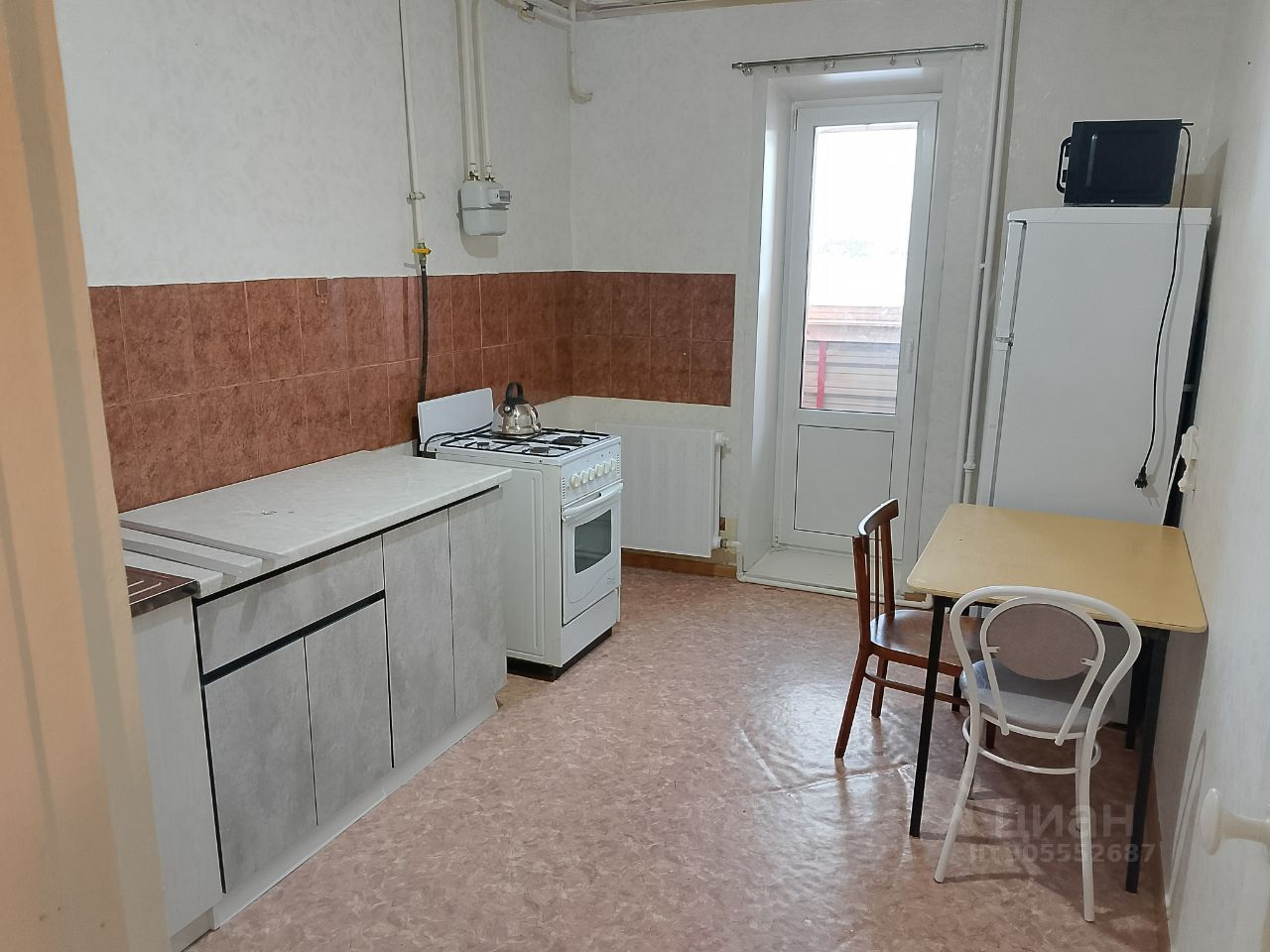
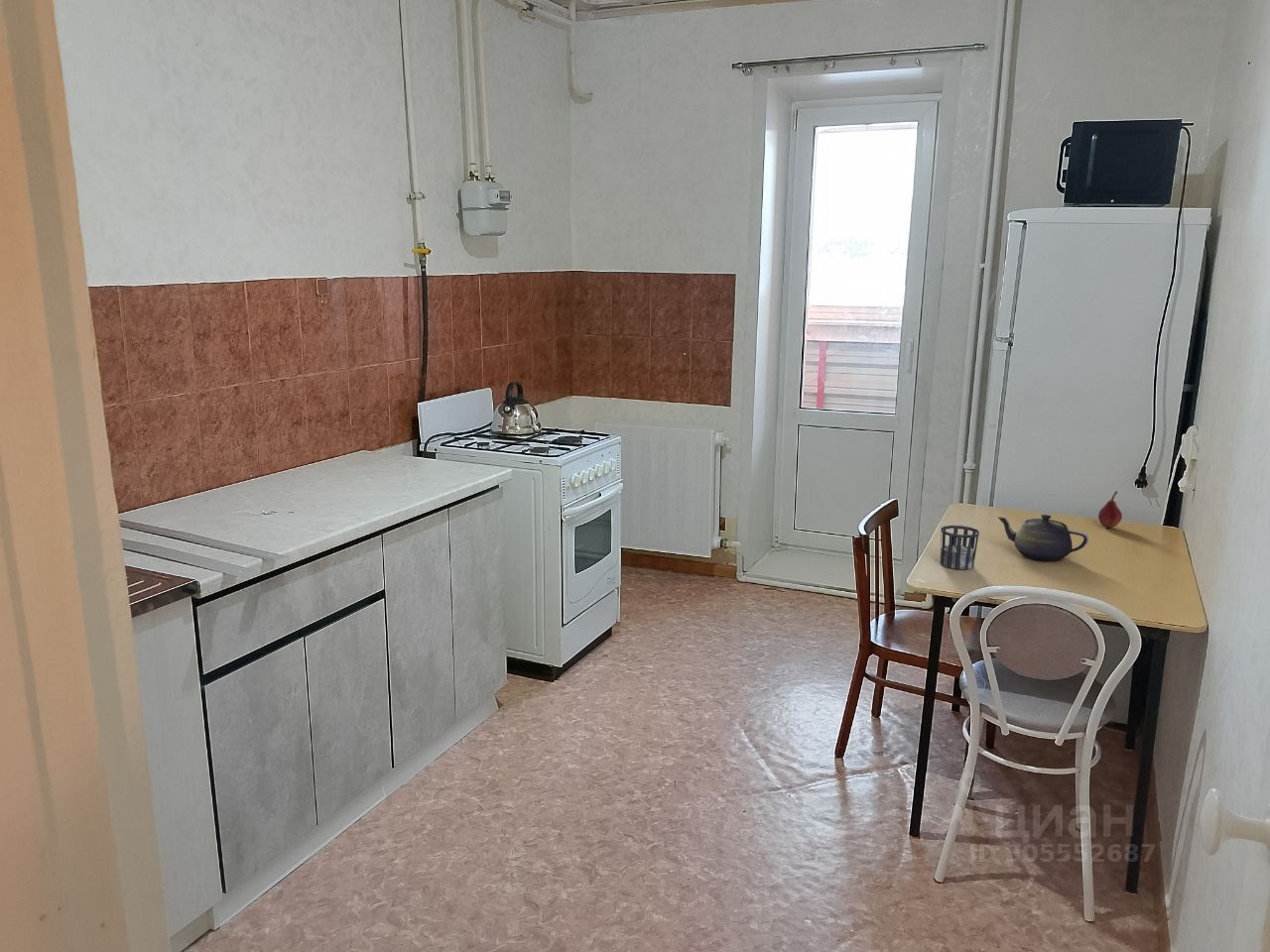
+ teapot (1040, 535)
+ cup (958, 547)
+ fruit (1110, 509)
